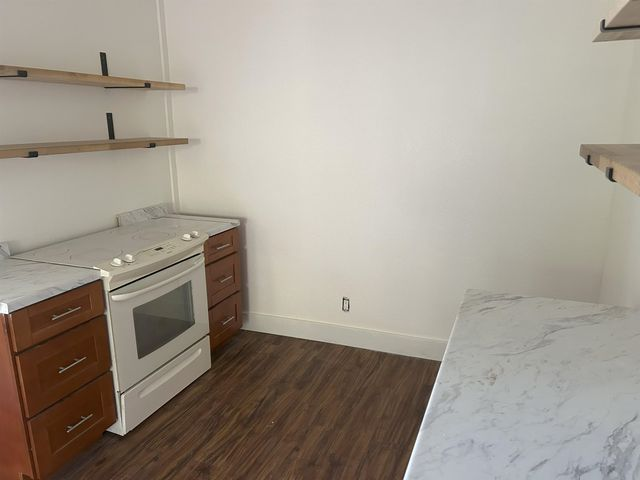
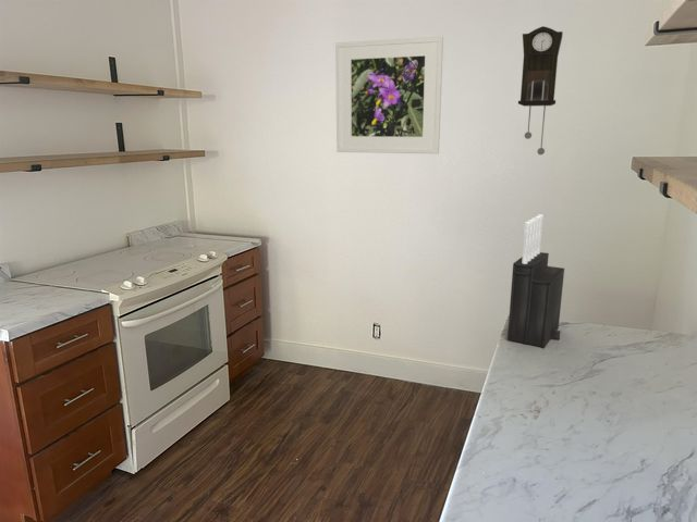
+ pendulum clock (538, 94)
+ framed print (387, 98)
+ knife block (542, 278)
